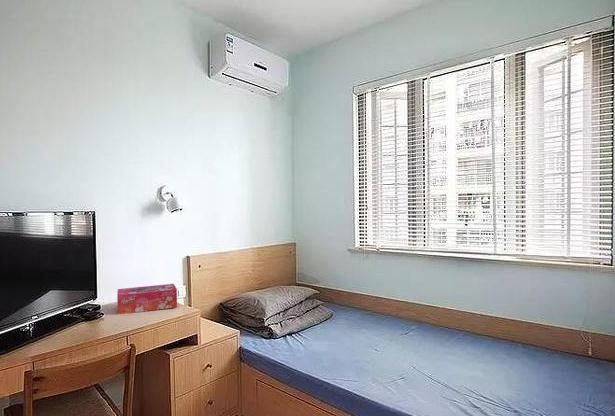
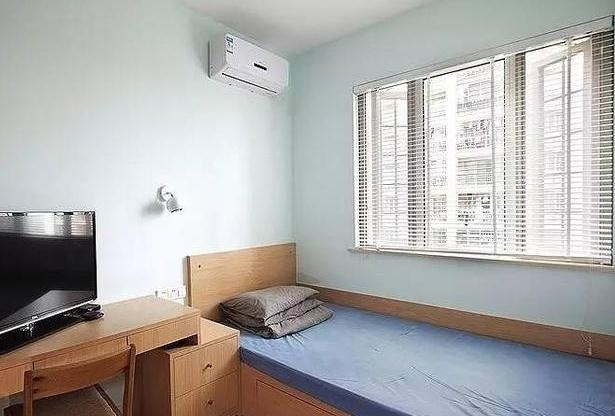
- tissue box (147, 298)
